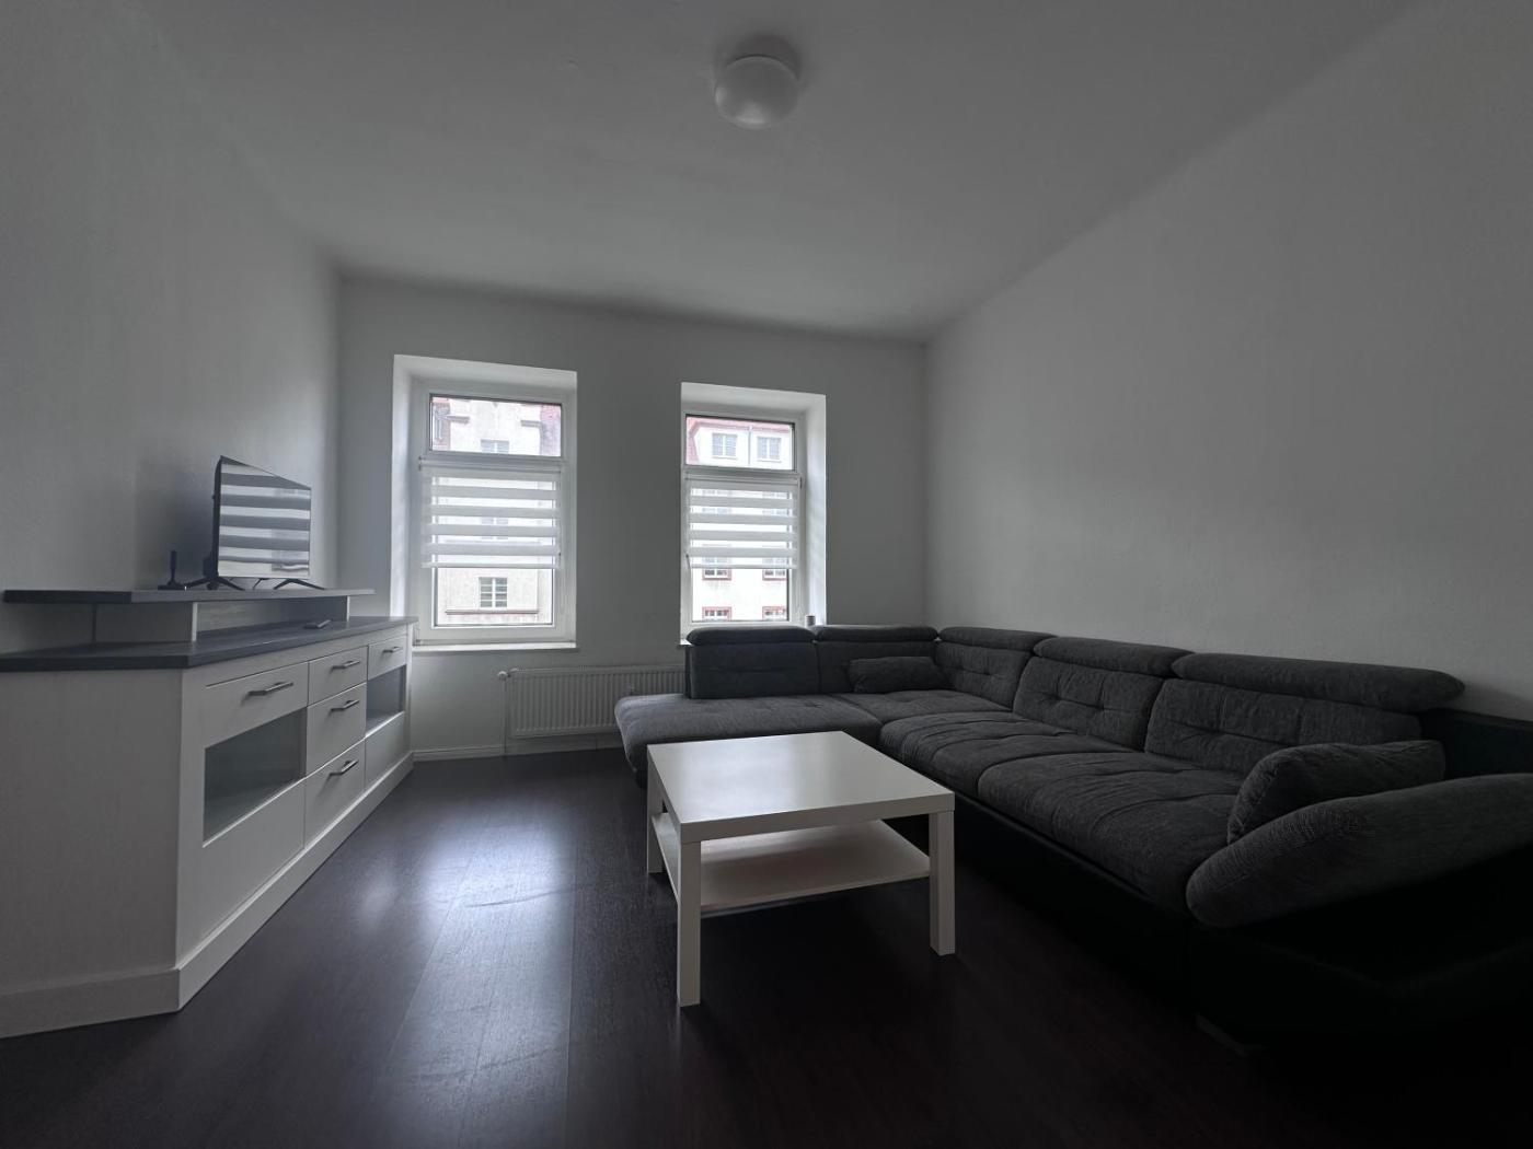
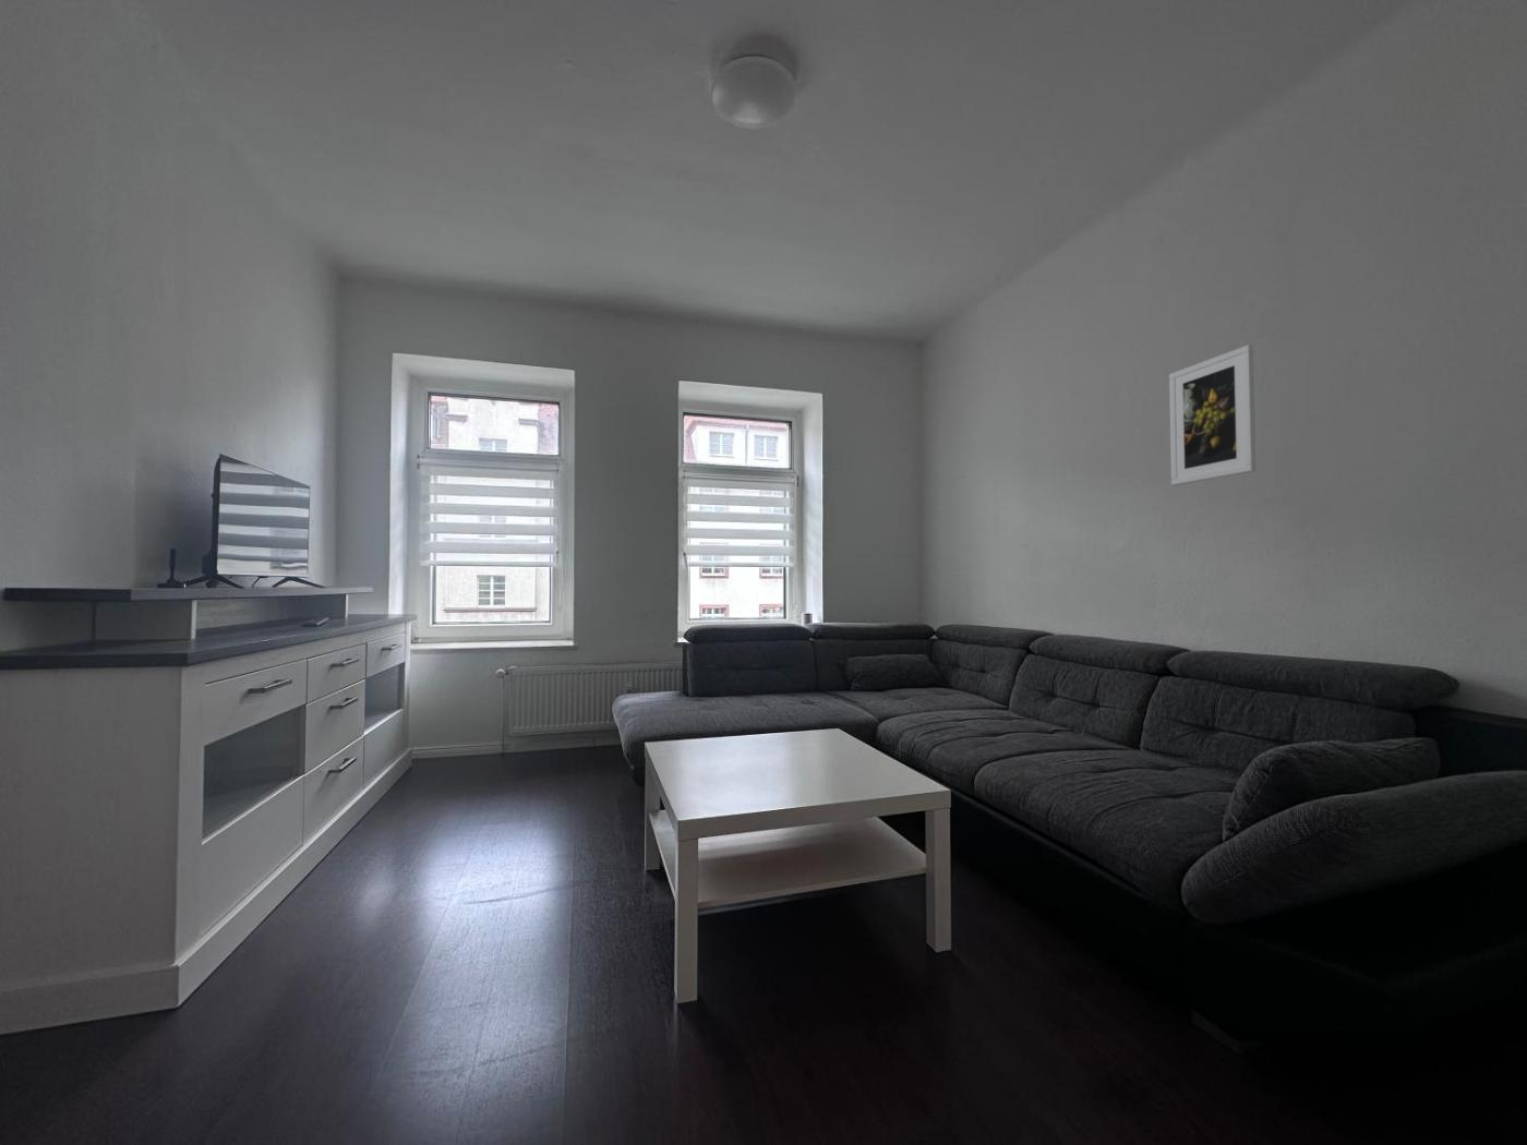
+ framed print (1210, 419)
